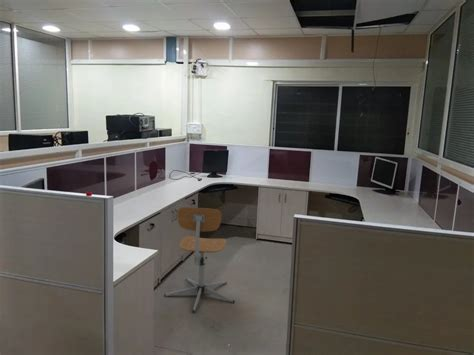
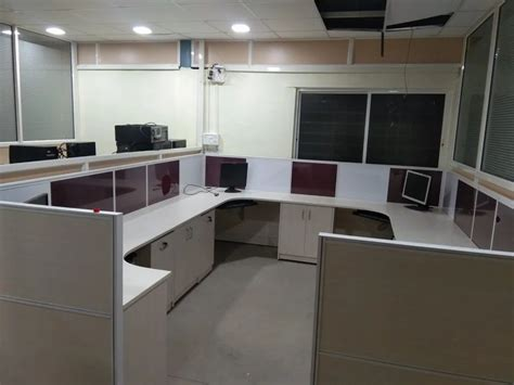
- office chair (201, 250)
